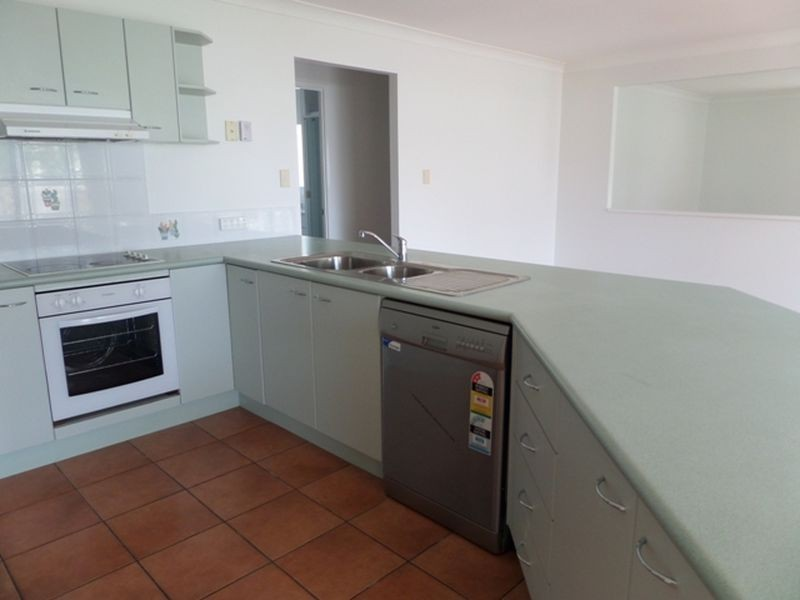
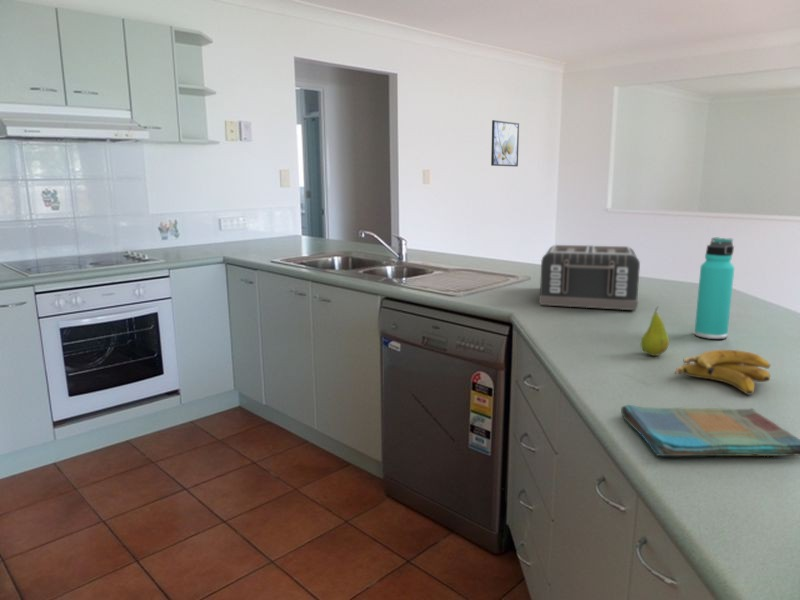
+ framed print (505, 144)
+ toaster (588, 274)
+ dish towel (708, 428)
+ fruit (655, 330)
+ banana (724, 369)
+ thermos bottle (715, 287)
